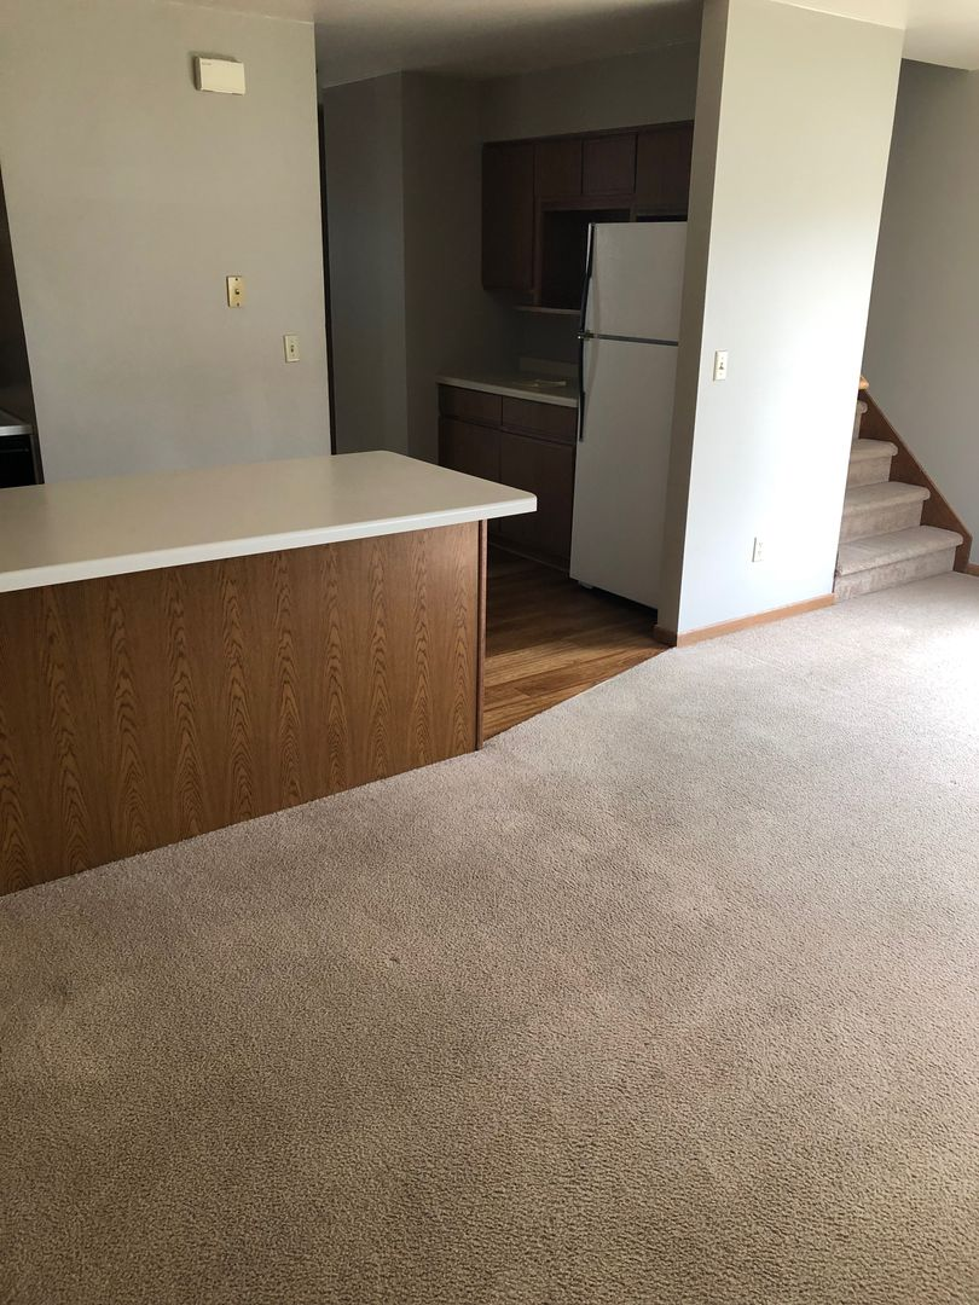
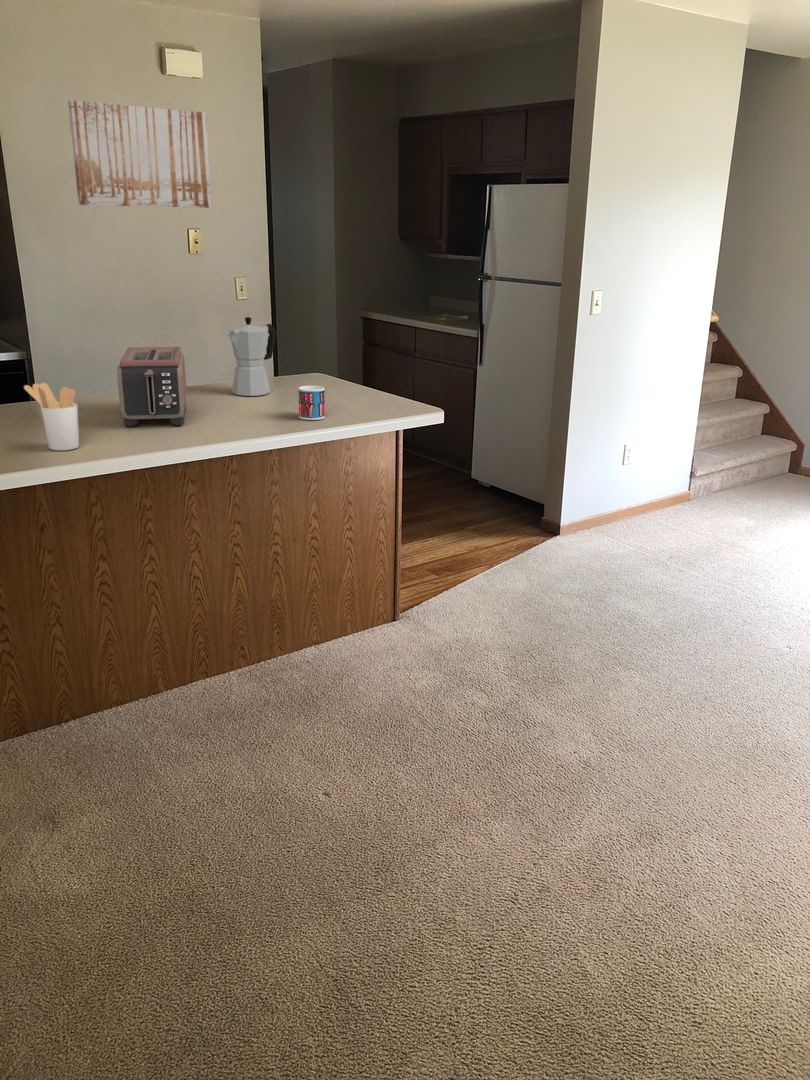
+ toaster (153, 386)
+ moka pot (252, 355)
+ mug (308, 401)
+ wall art (143, 157)
+ utensil holder (53, 414)
